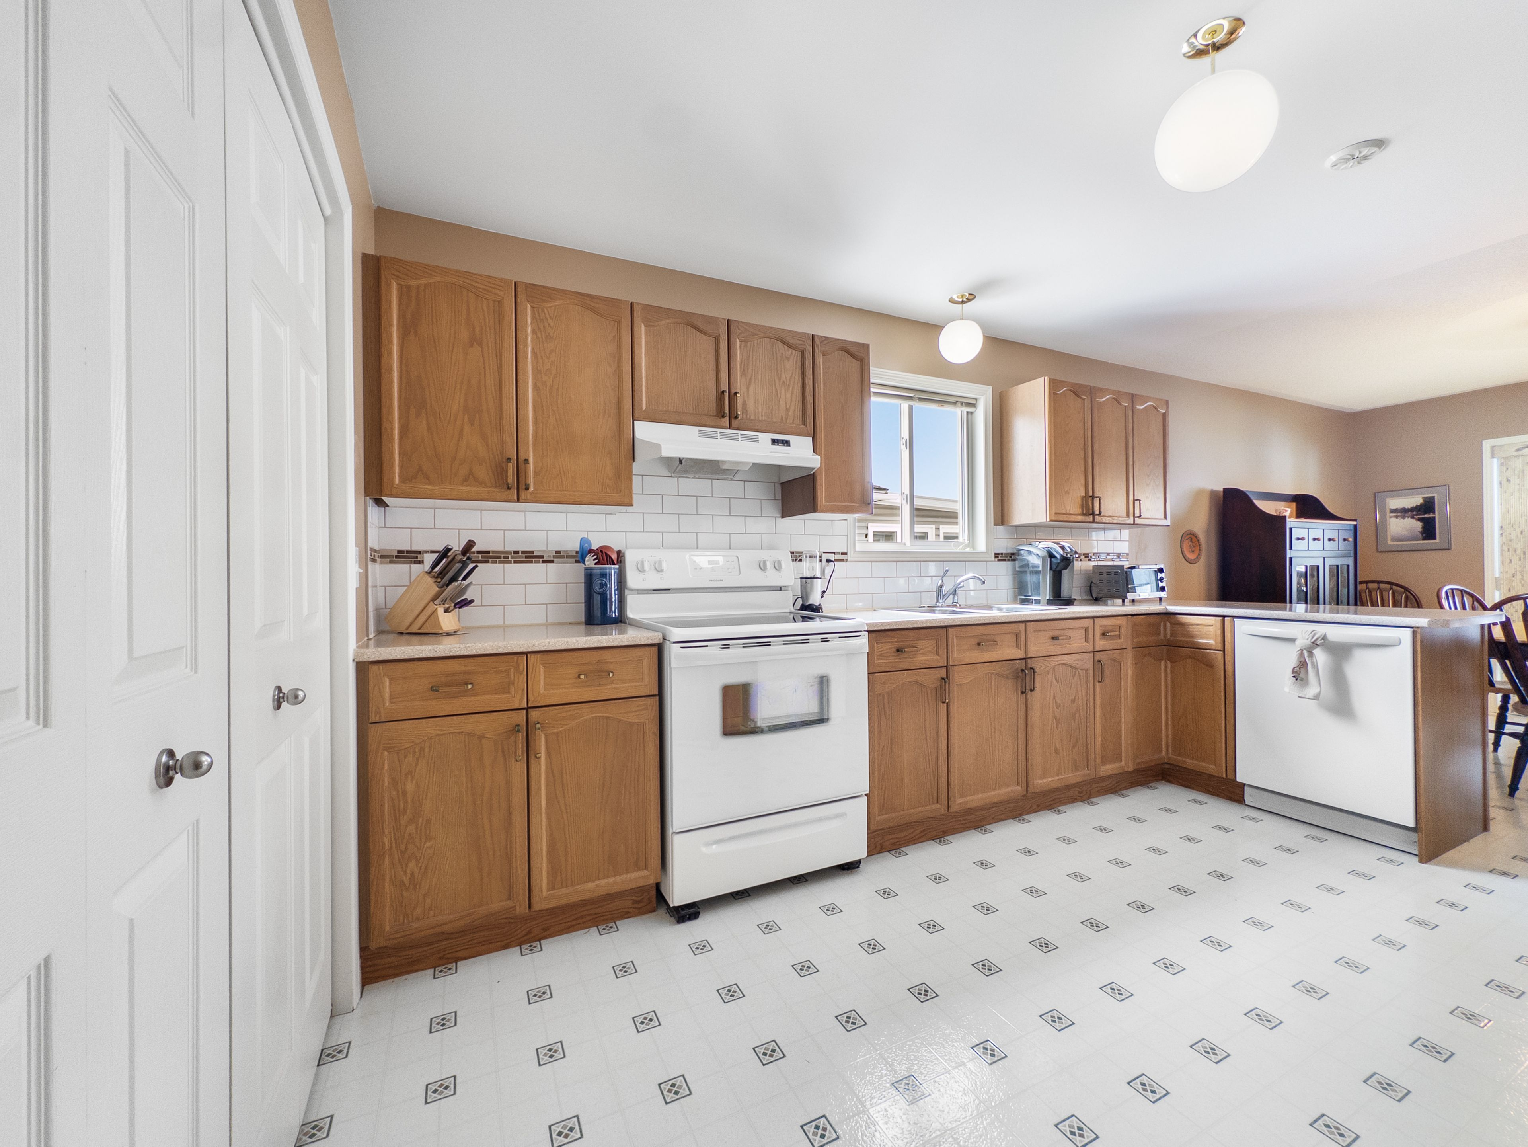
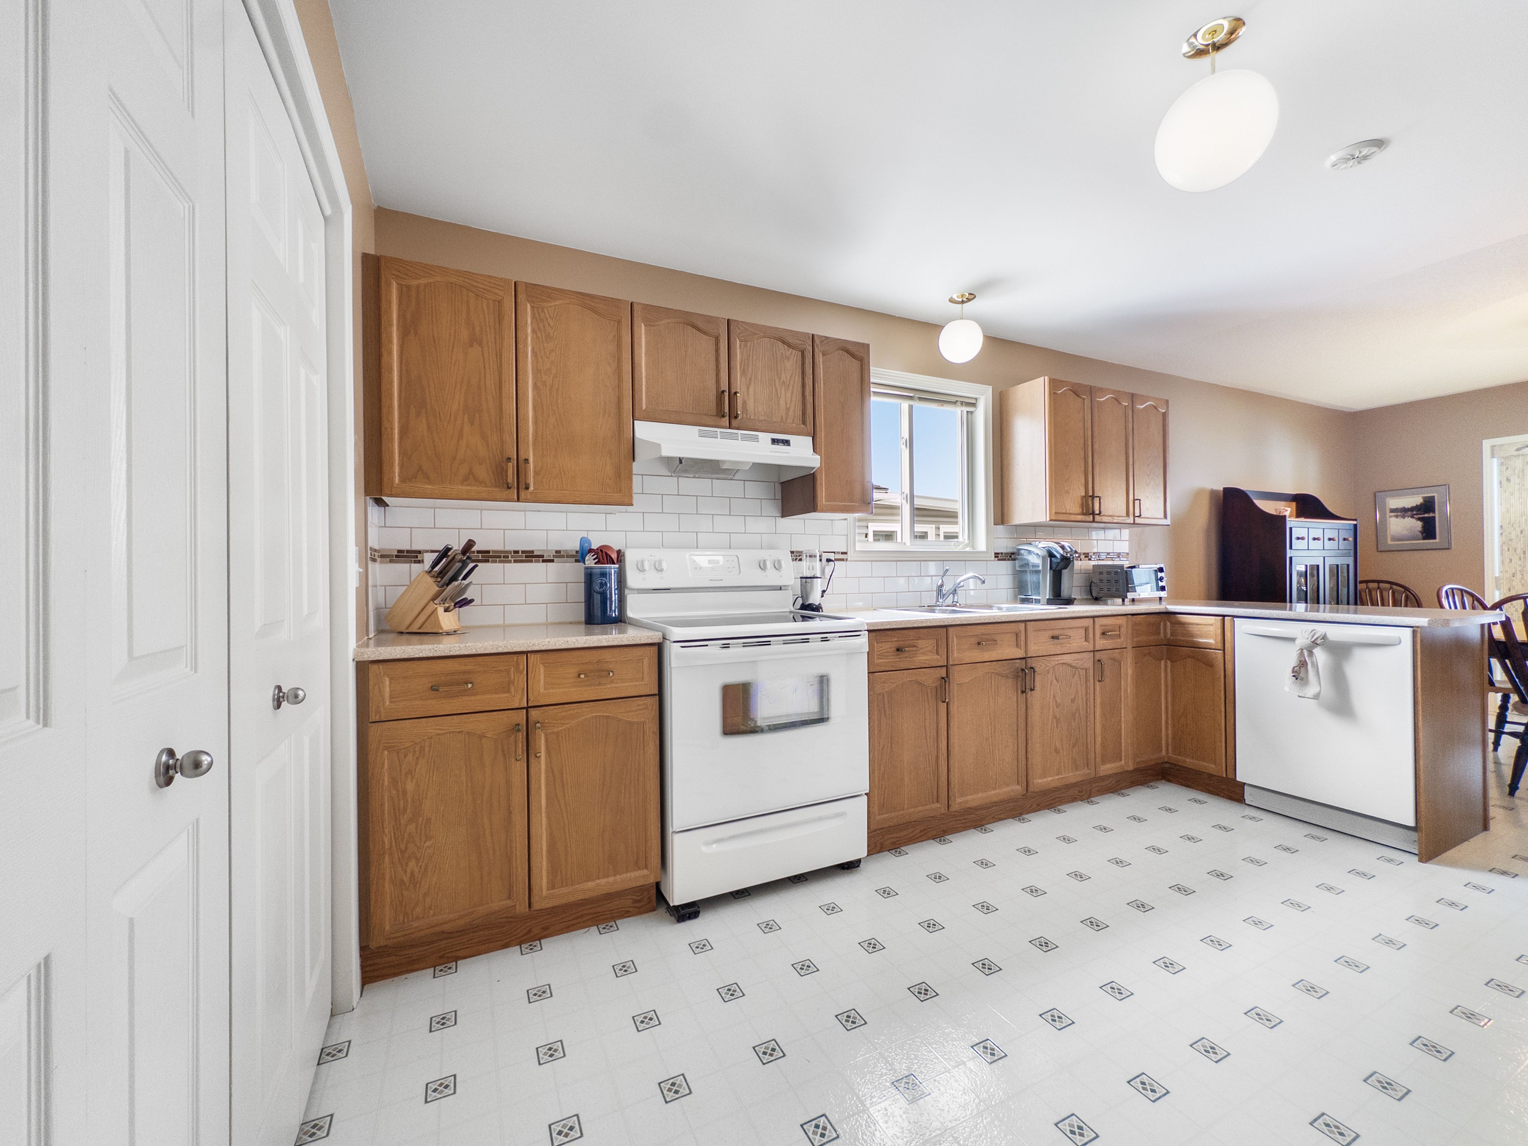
- decorative plate (1191, 547)
